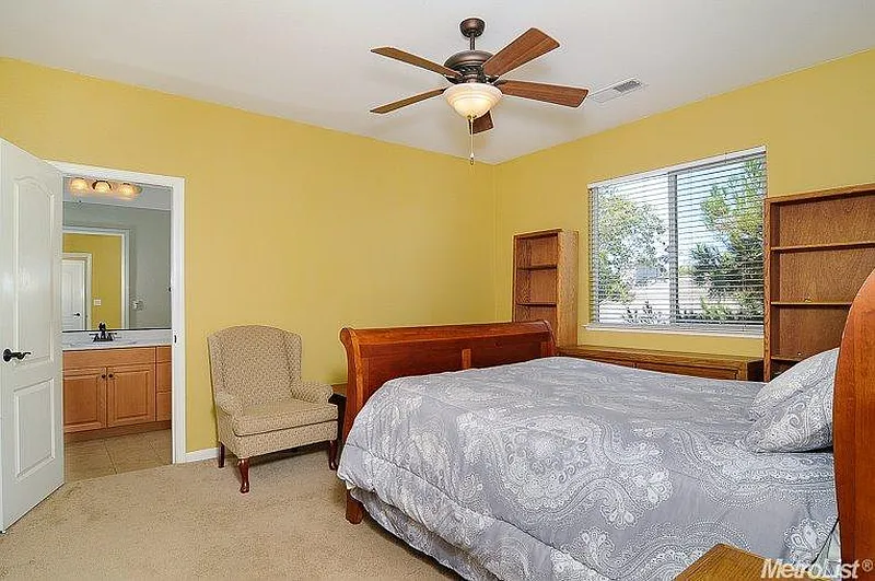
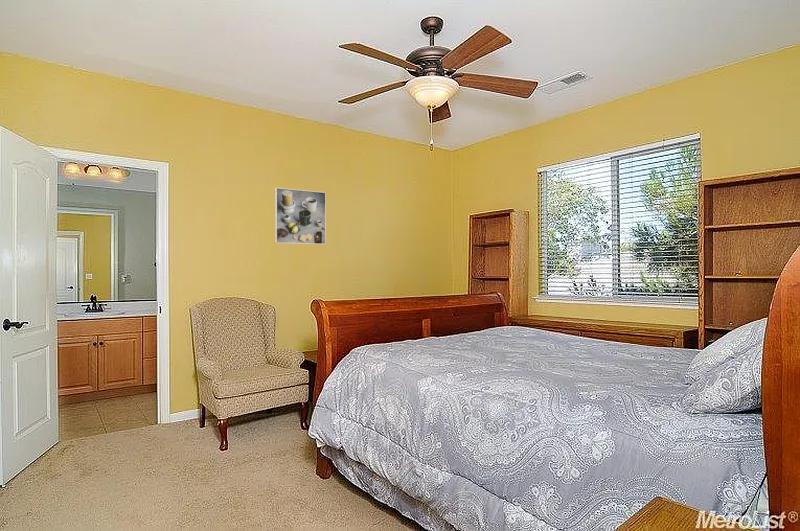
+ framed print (301, 216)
